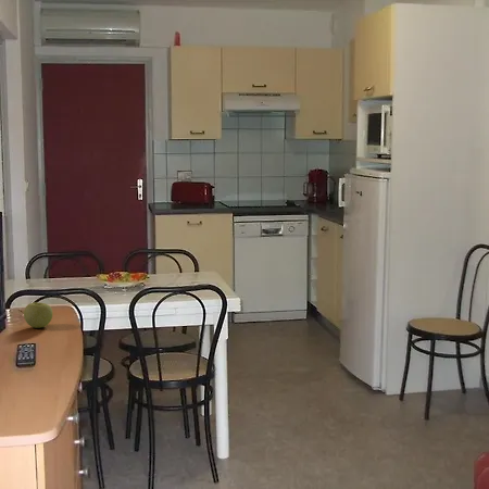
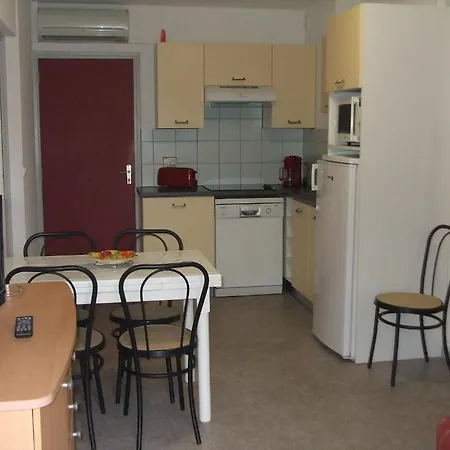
- apple (38, 314)
